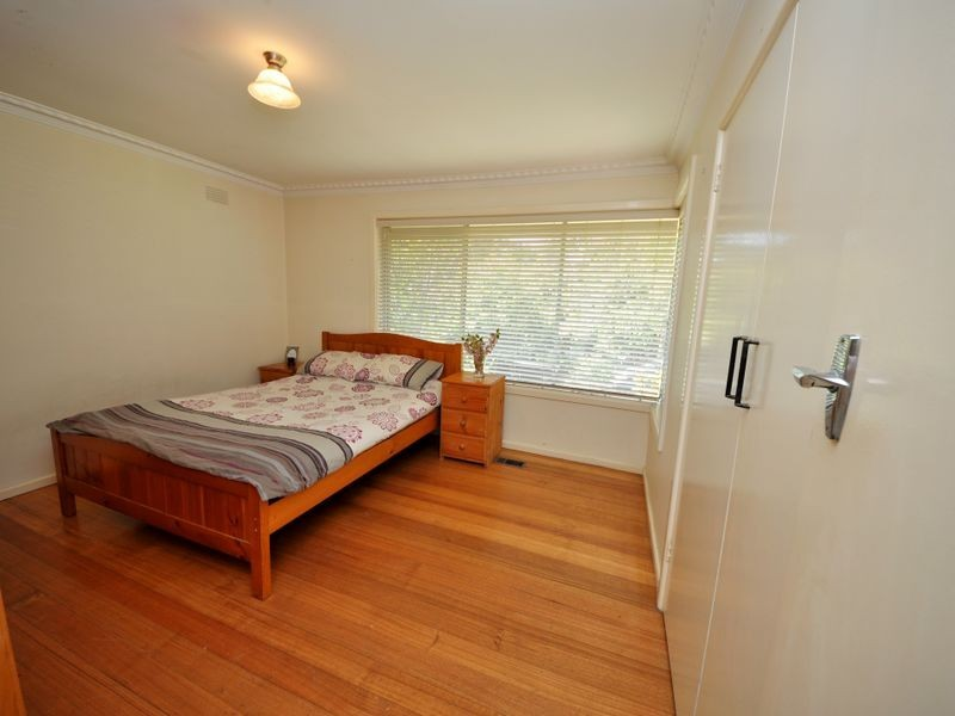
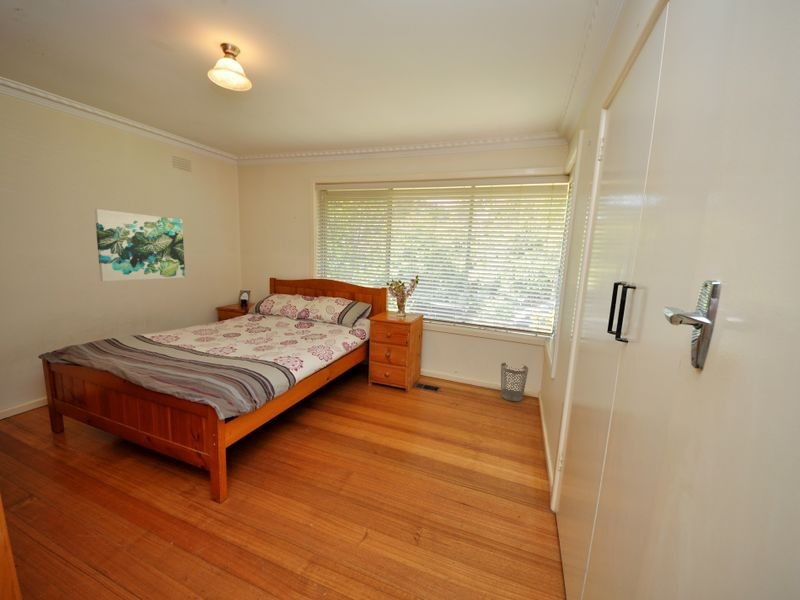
+ wall art (144, 247)
+ wastebasket (513, 381)
